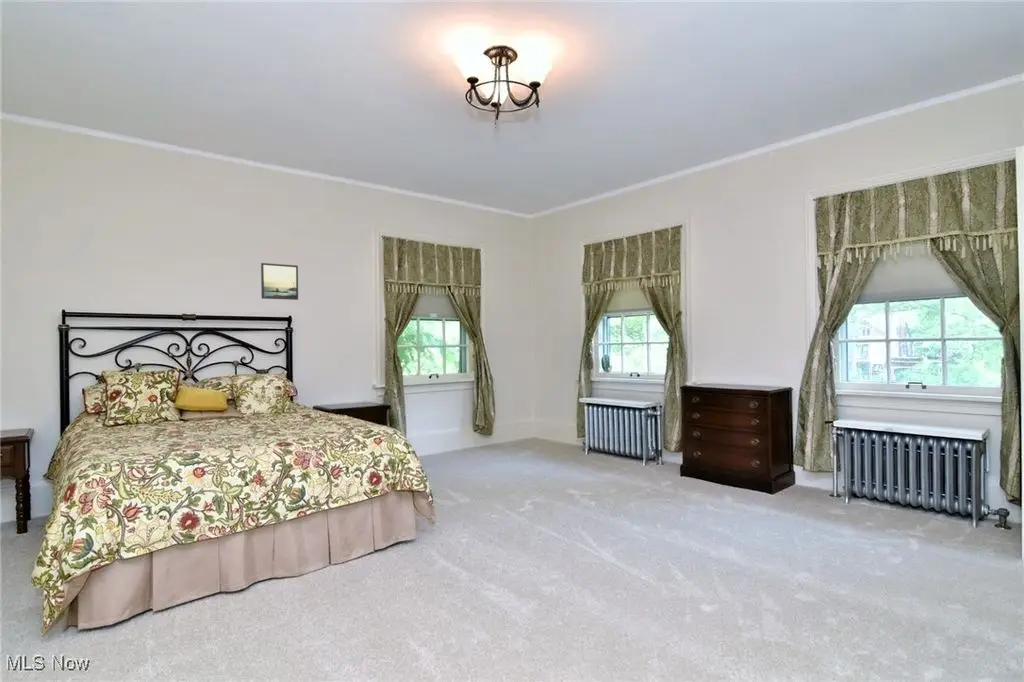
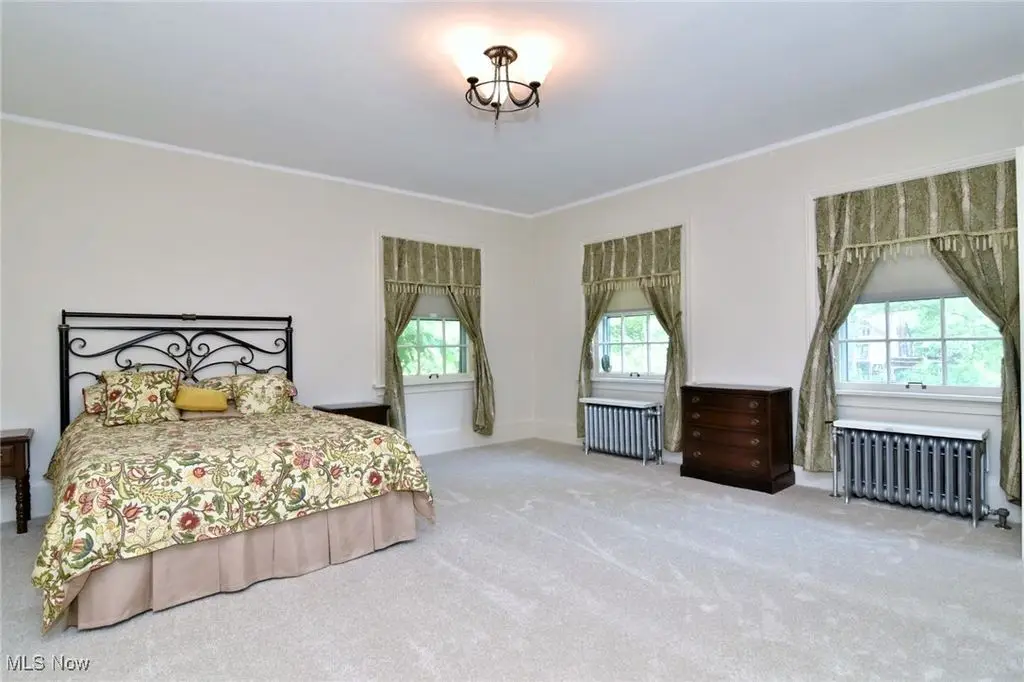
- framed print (280, 281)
